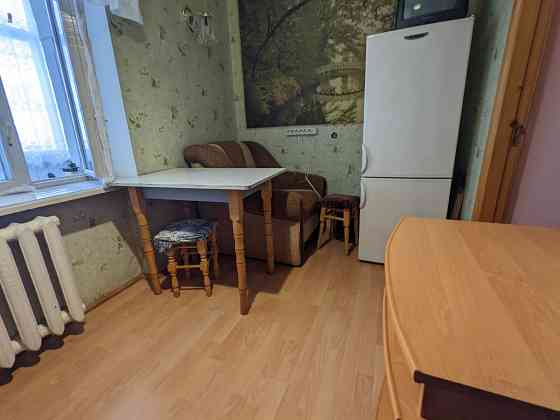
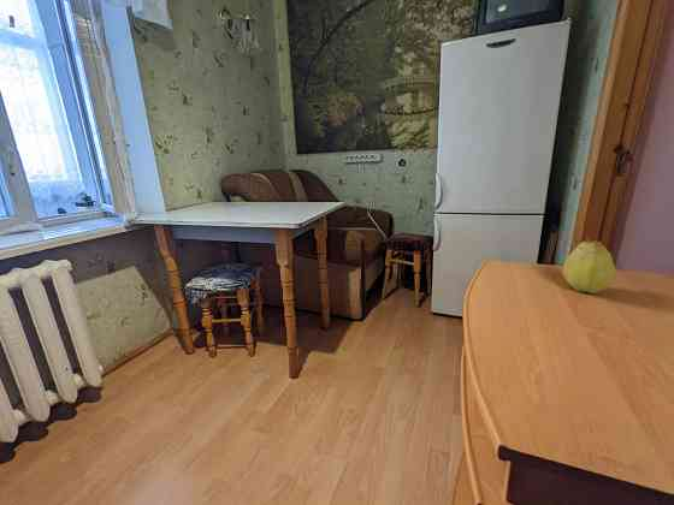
+ fruit (590, 263)
